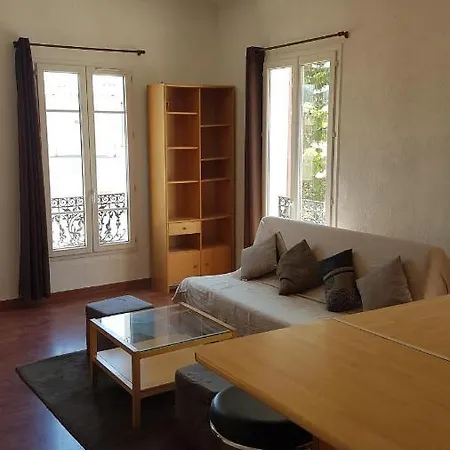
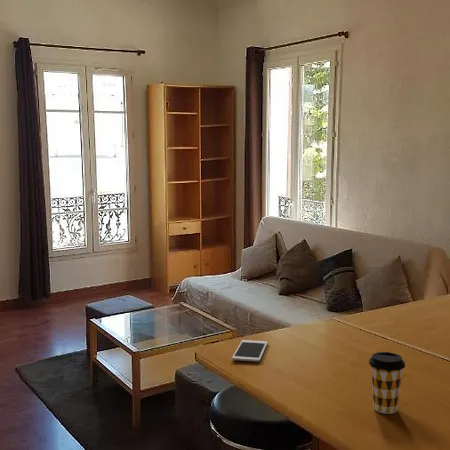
+ coffee cup (386, 382)
+ cell phone (250, 350)
